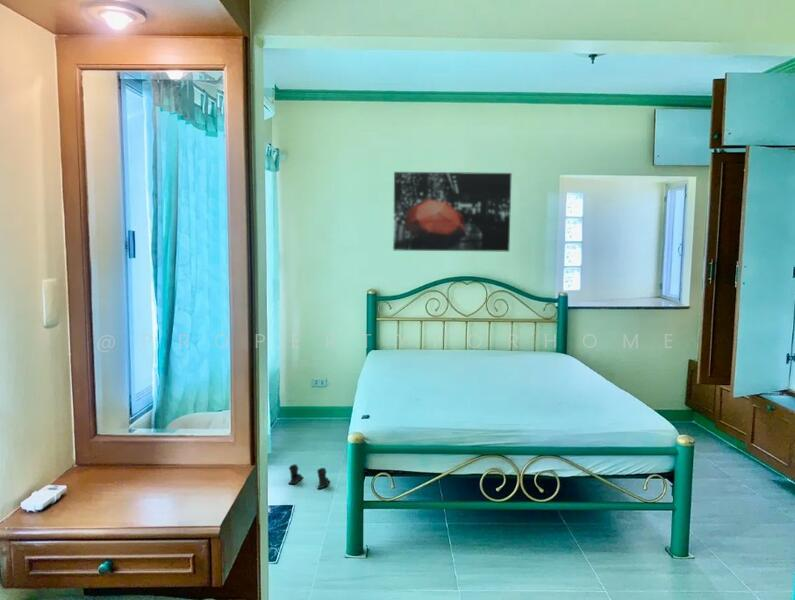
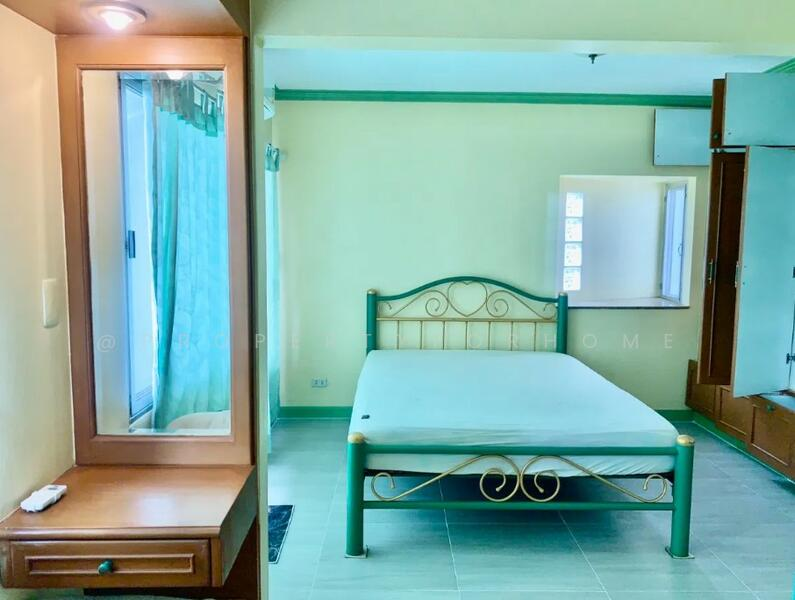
- boots (301, 475)
- wall art (451, 212)
